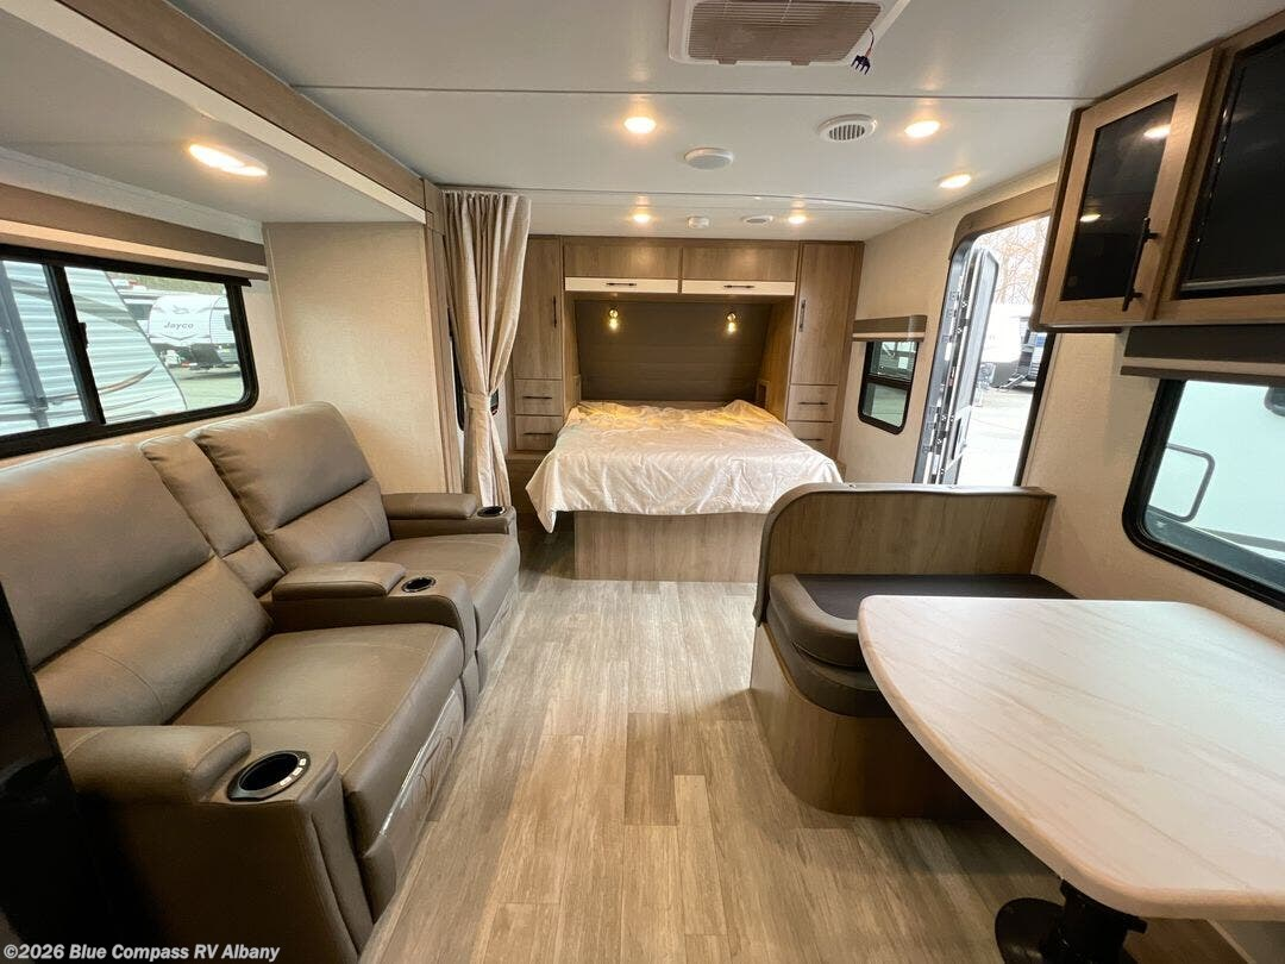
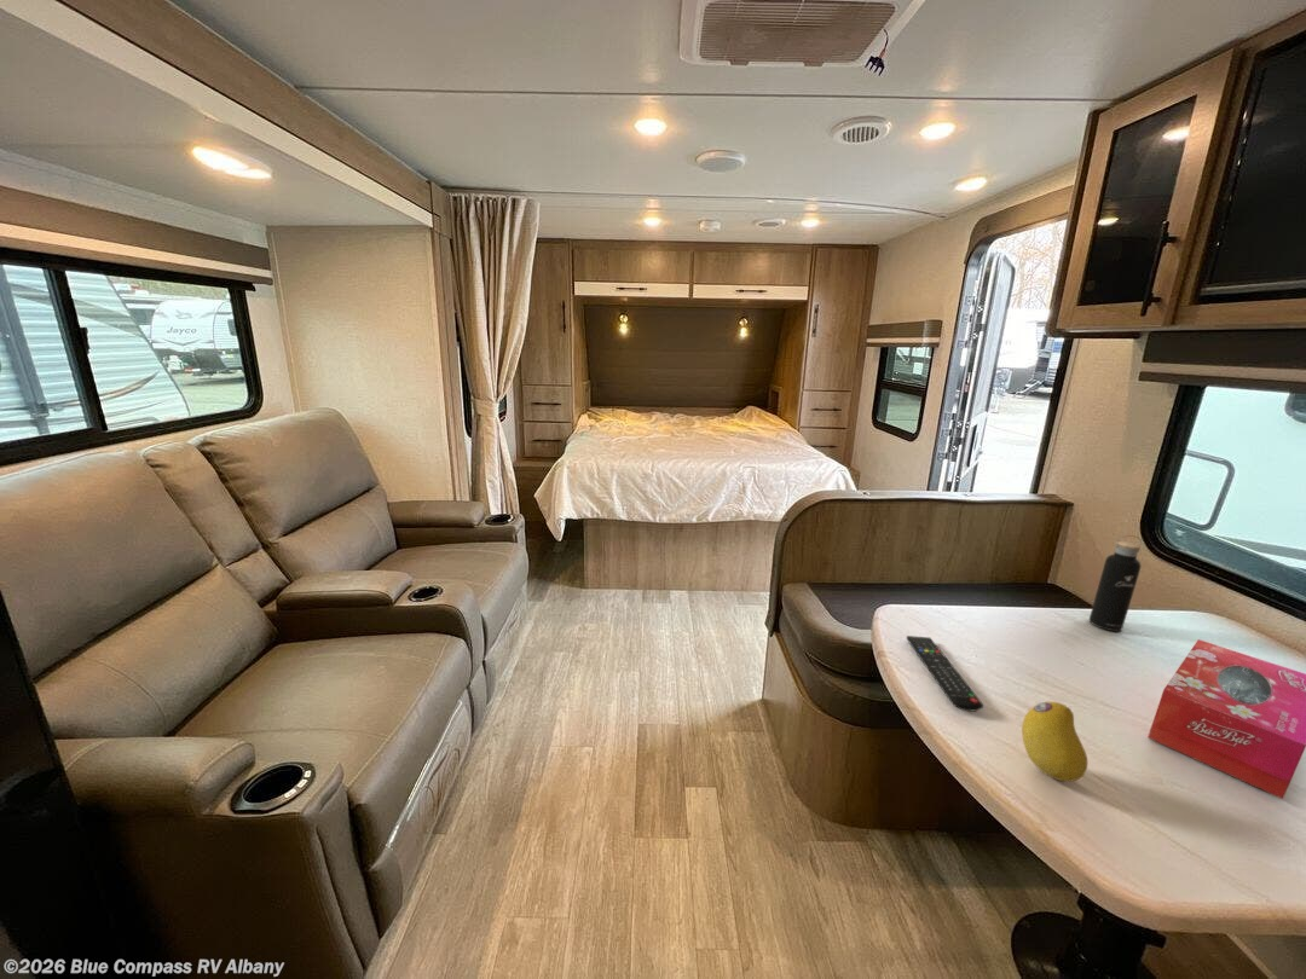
+ tissue box (1233, 707)
+ remote control (941, 670)
+ water bottle (1117, 580)
+ fruit (1054, 738)
